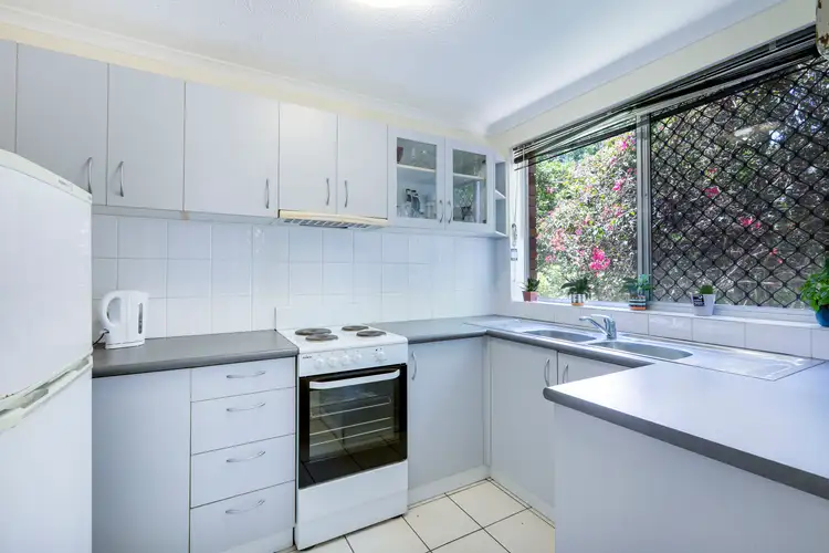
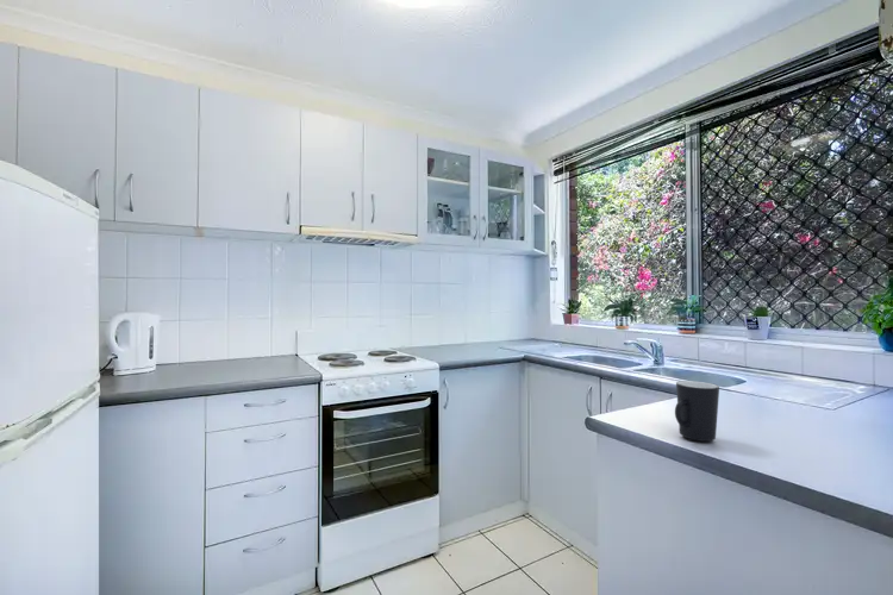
+ mug (693, 412)
